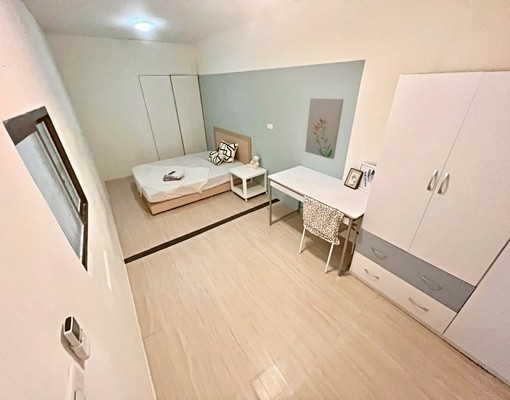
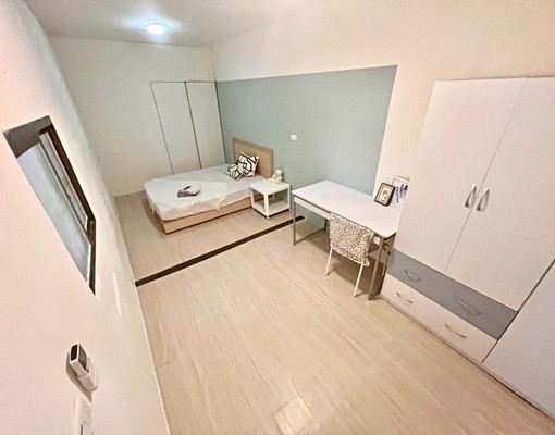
- wall art (322, 128)
